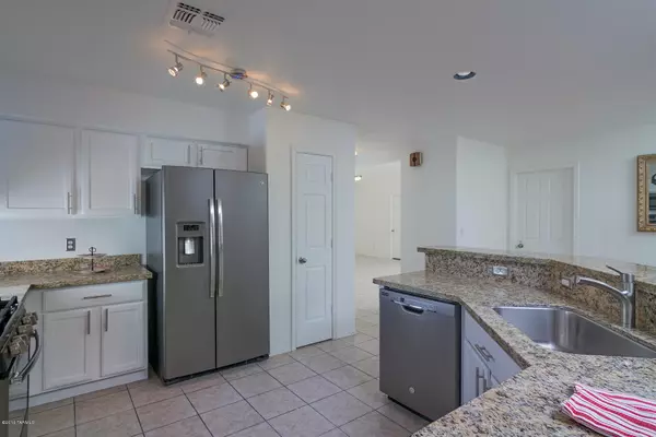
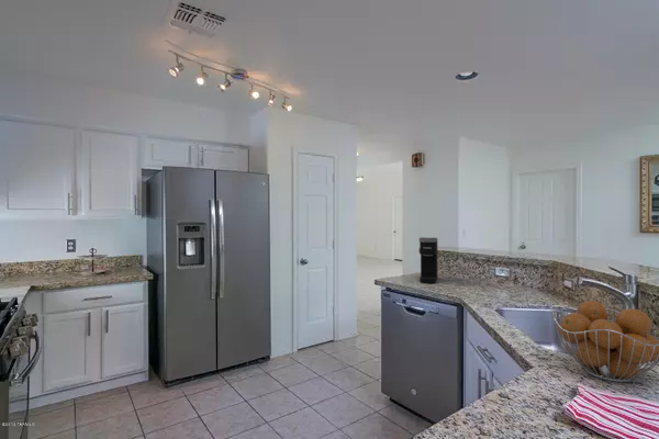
+ fruit basket (607, 338)
+ coffee maker (428, 258)
